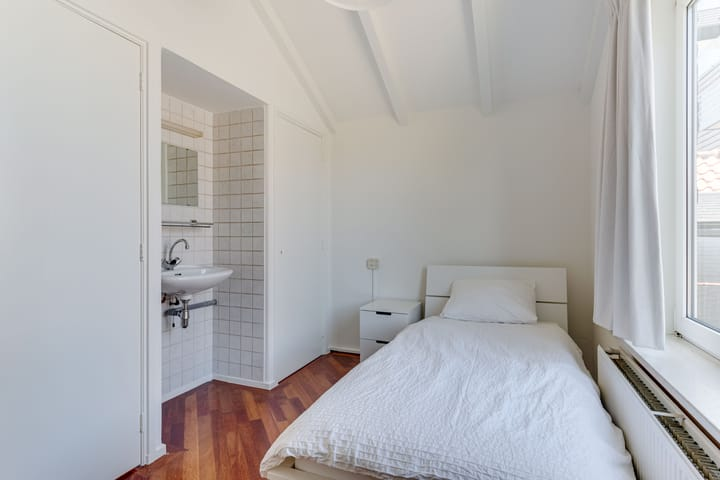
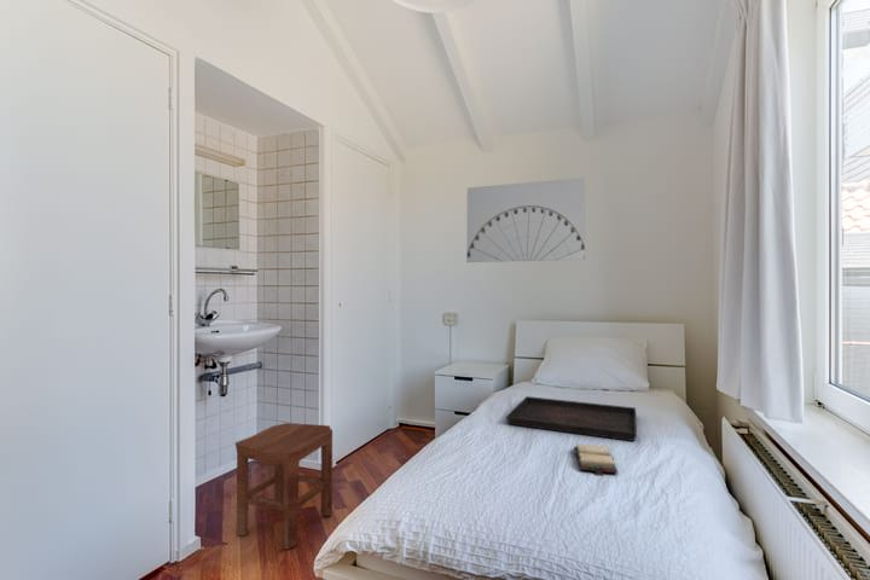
+ wall art (523, 221)
+ hardback book (593, 457)
+ serving tray (573, 416)
+ stool (285, 478)
